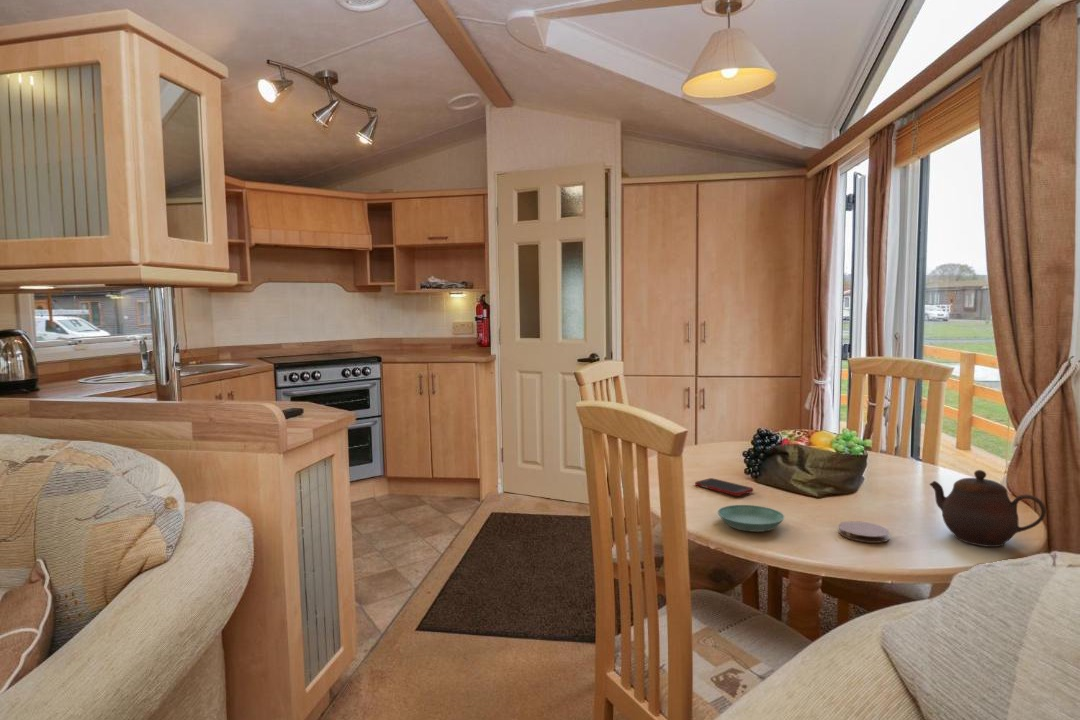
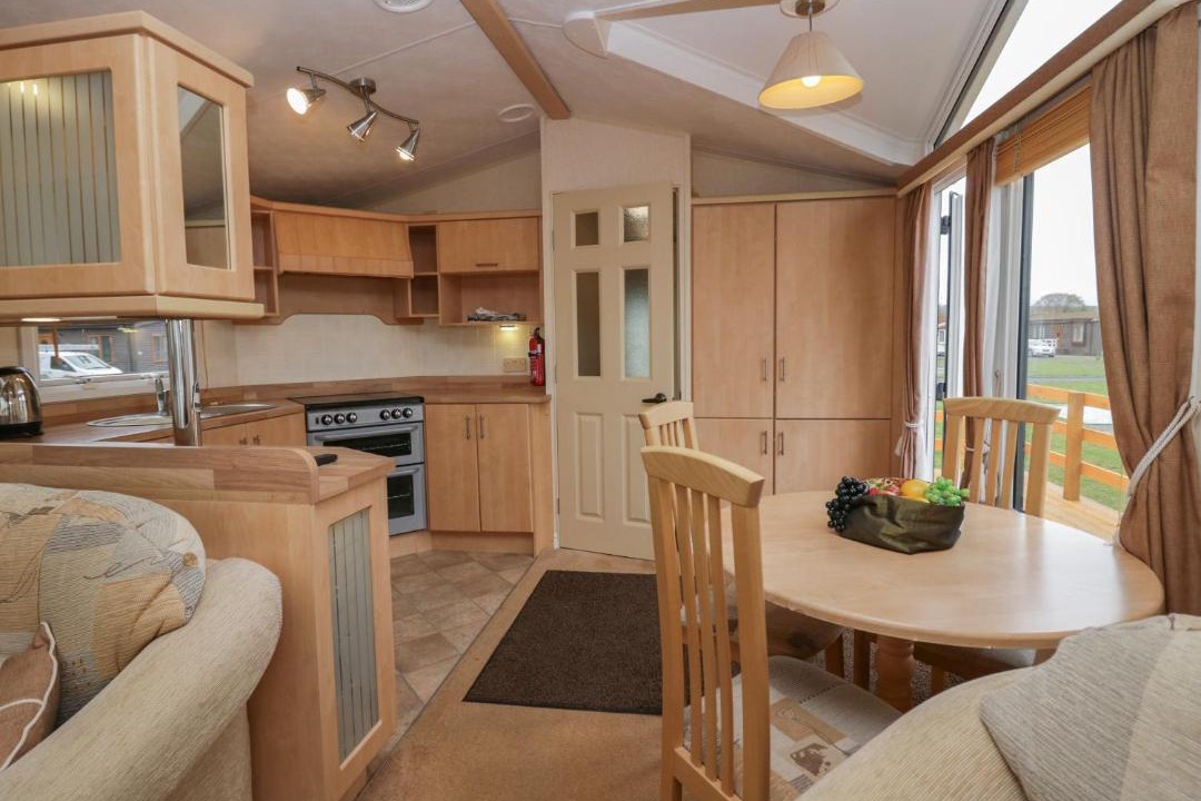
- teapot (984, 505)
- cell phone (723, 486)
- coaster (863, 531)
- saucer (750, 519)
